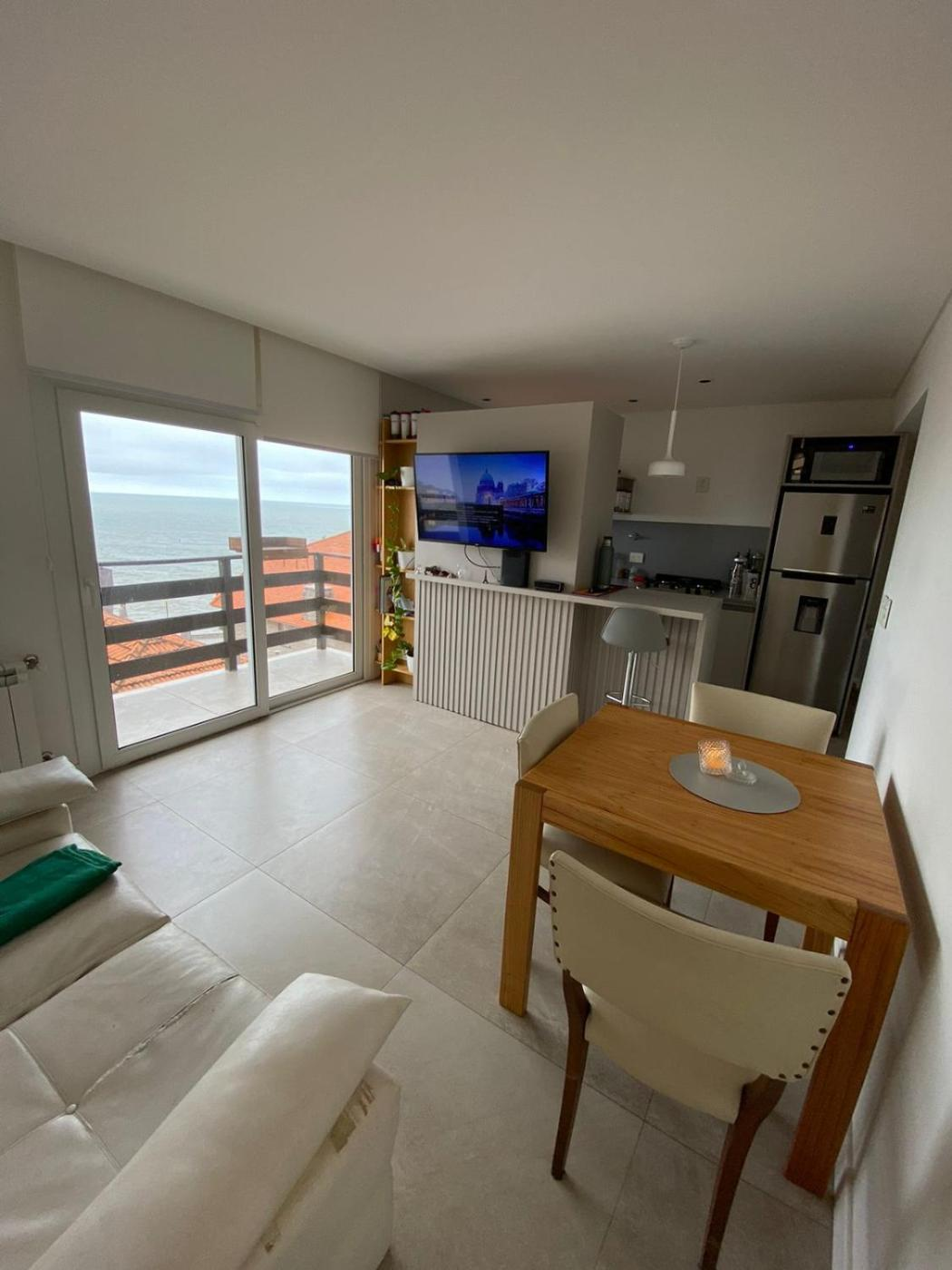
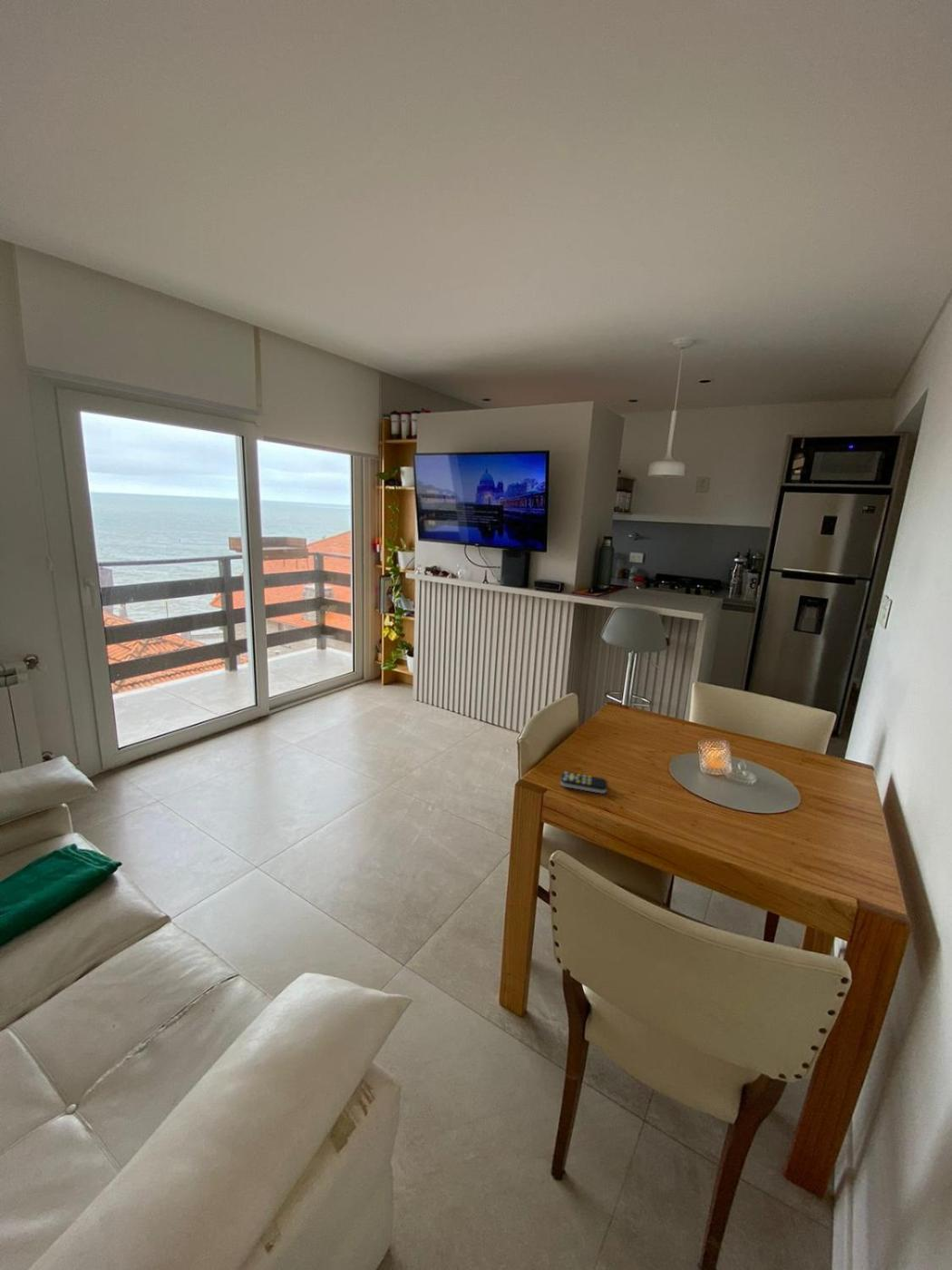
+ remote control (583, 782)
